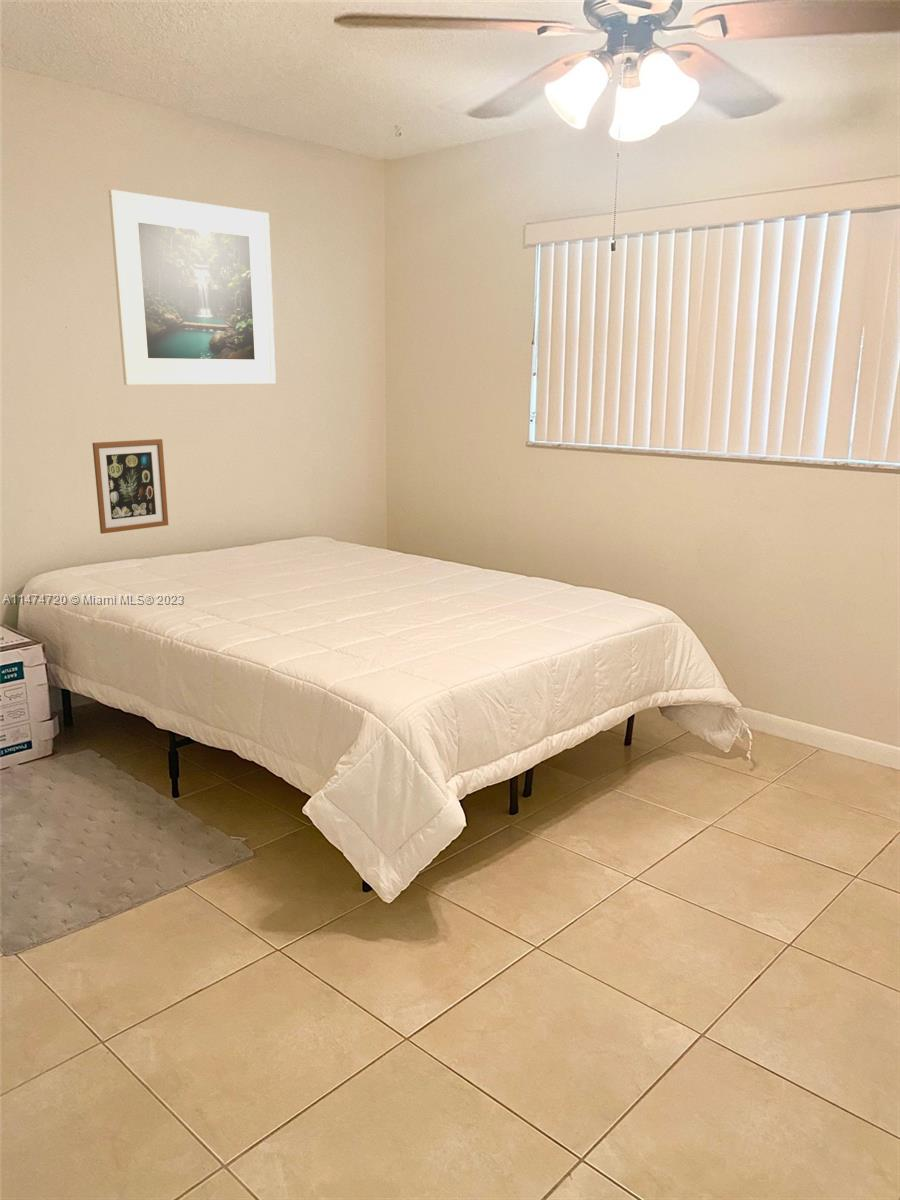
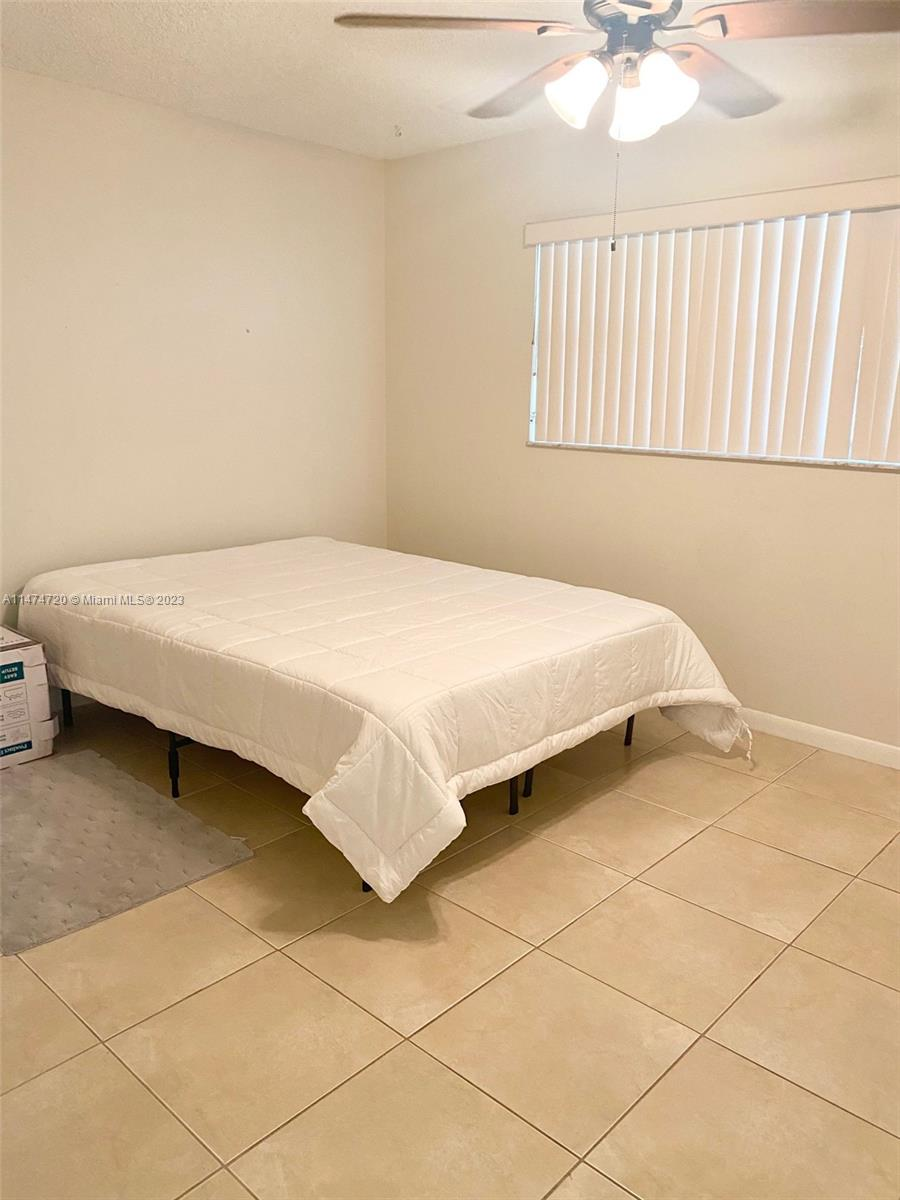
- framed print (199, 295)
- wall art (131, 485)
